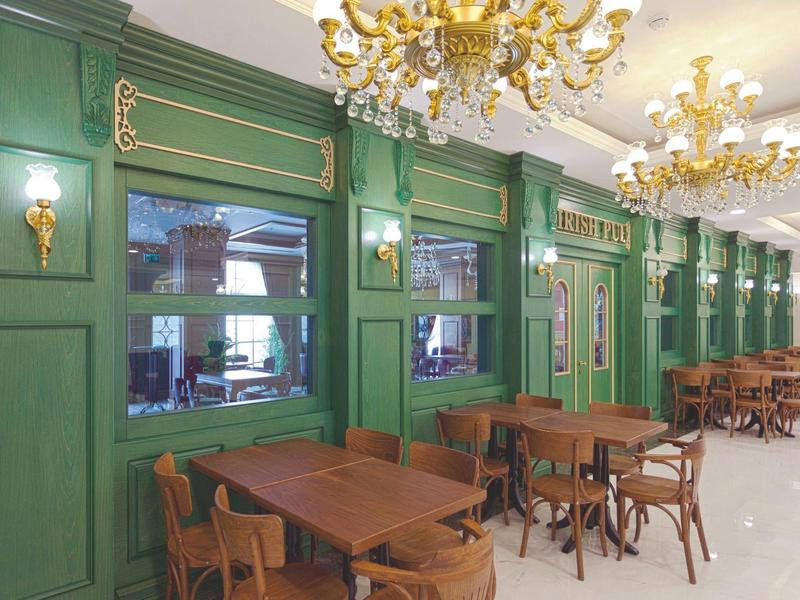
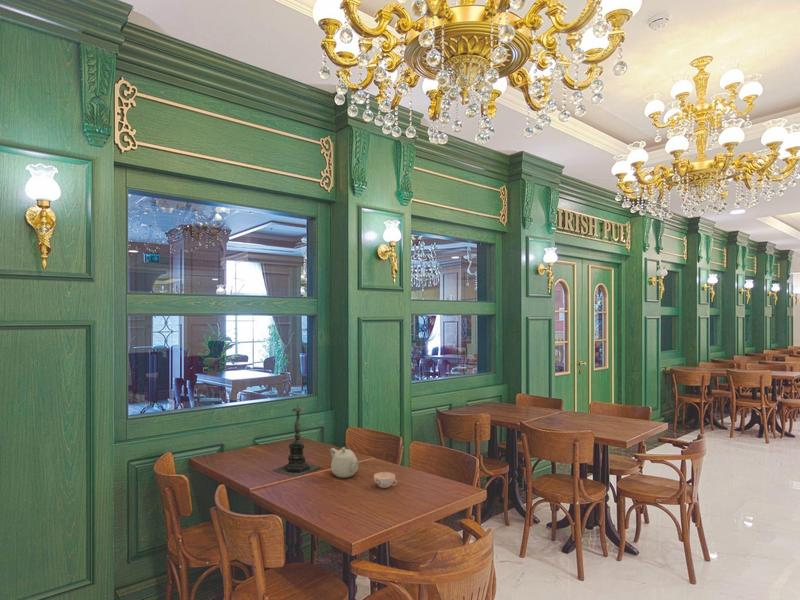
+ teapot (346, 461)
+ teacup (386, 481)
+ candle holder (297, 433)
